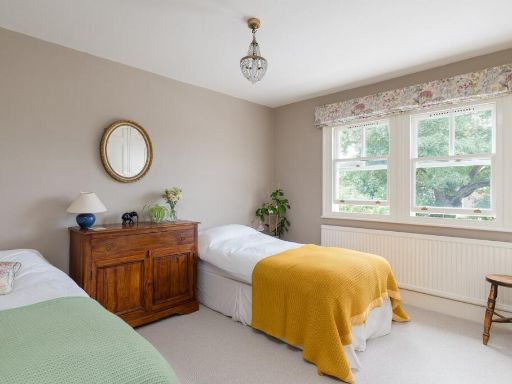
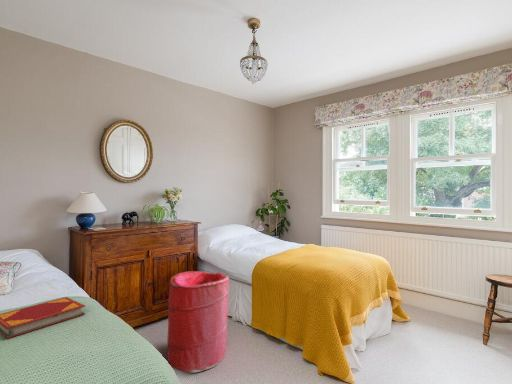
+ hardback book (40, 315)
+ laundry hamper (198, 314)
